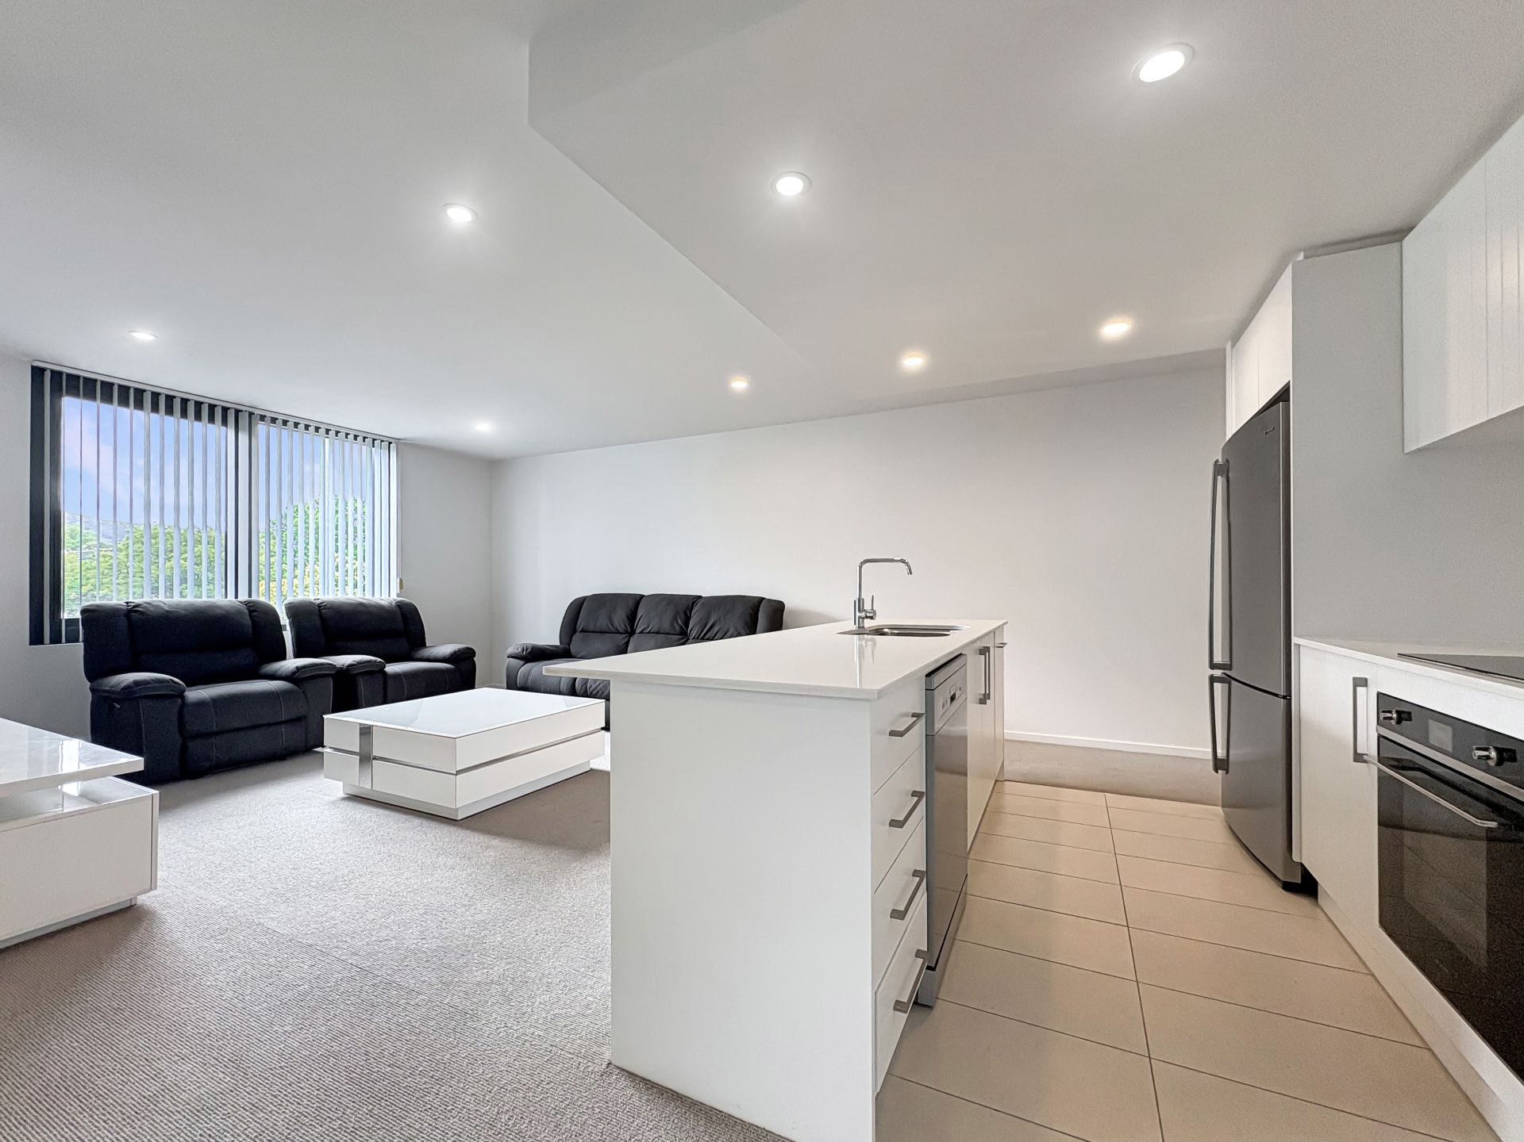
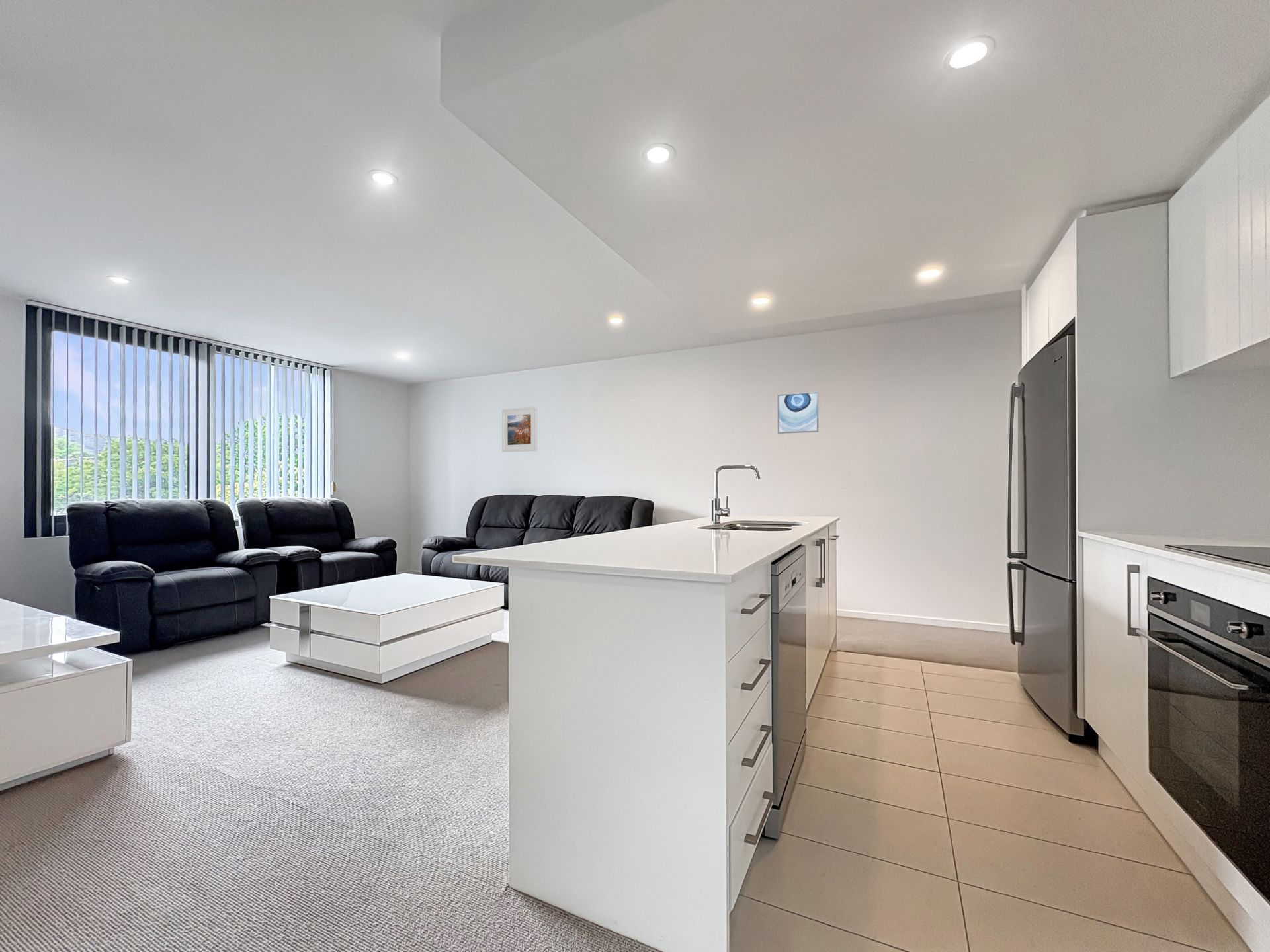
+ wall art (797, 413)
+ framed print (519, 429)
